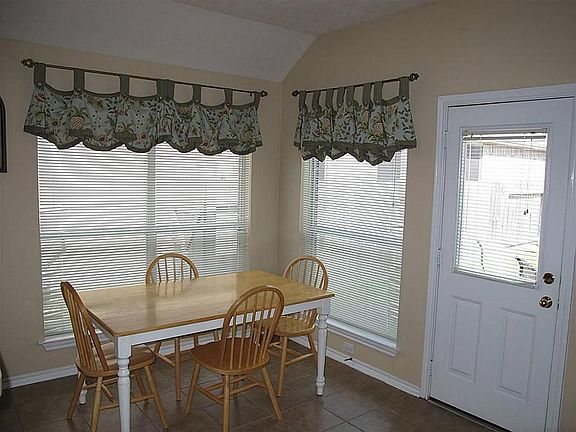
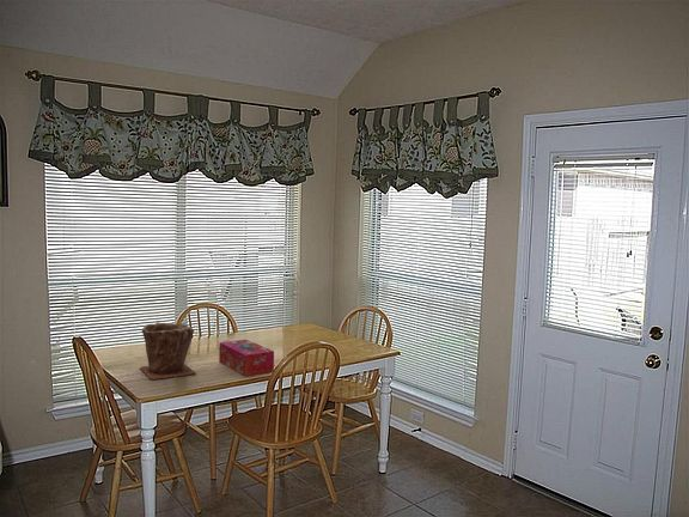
+ tissue box (245, 357)
+ plant pot (167, 347)
